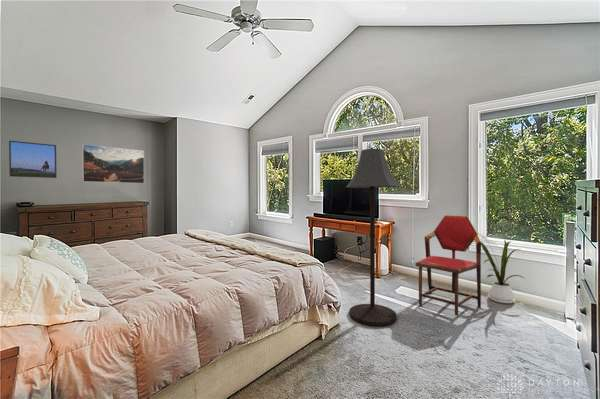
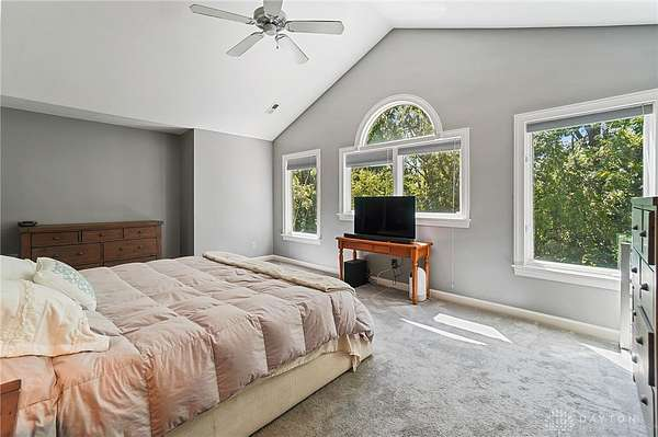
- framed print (33, 160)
- house plant (498, 267)
- floor lamp (372, 233)
- chair (445, 260)
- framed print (115, 165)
